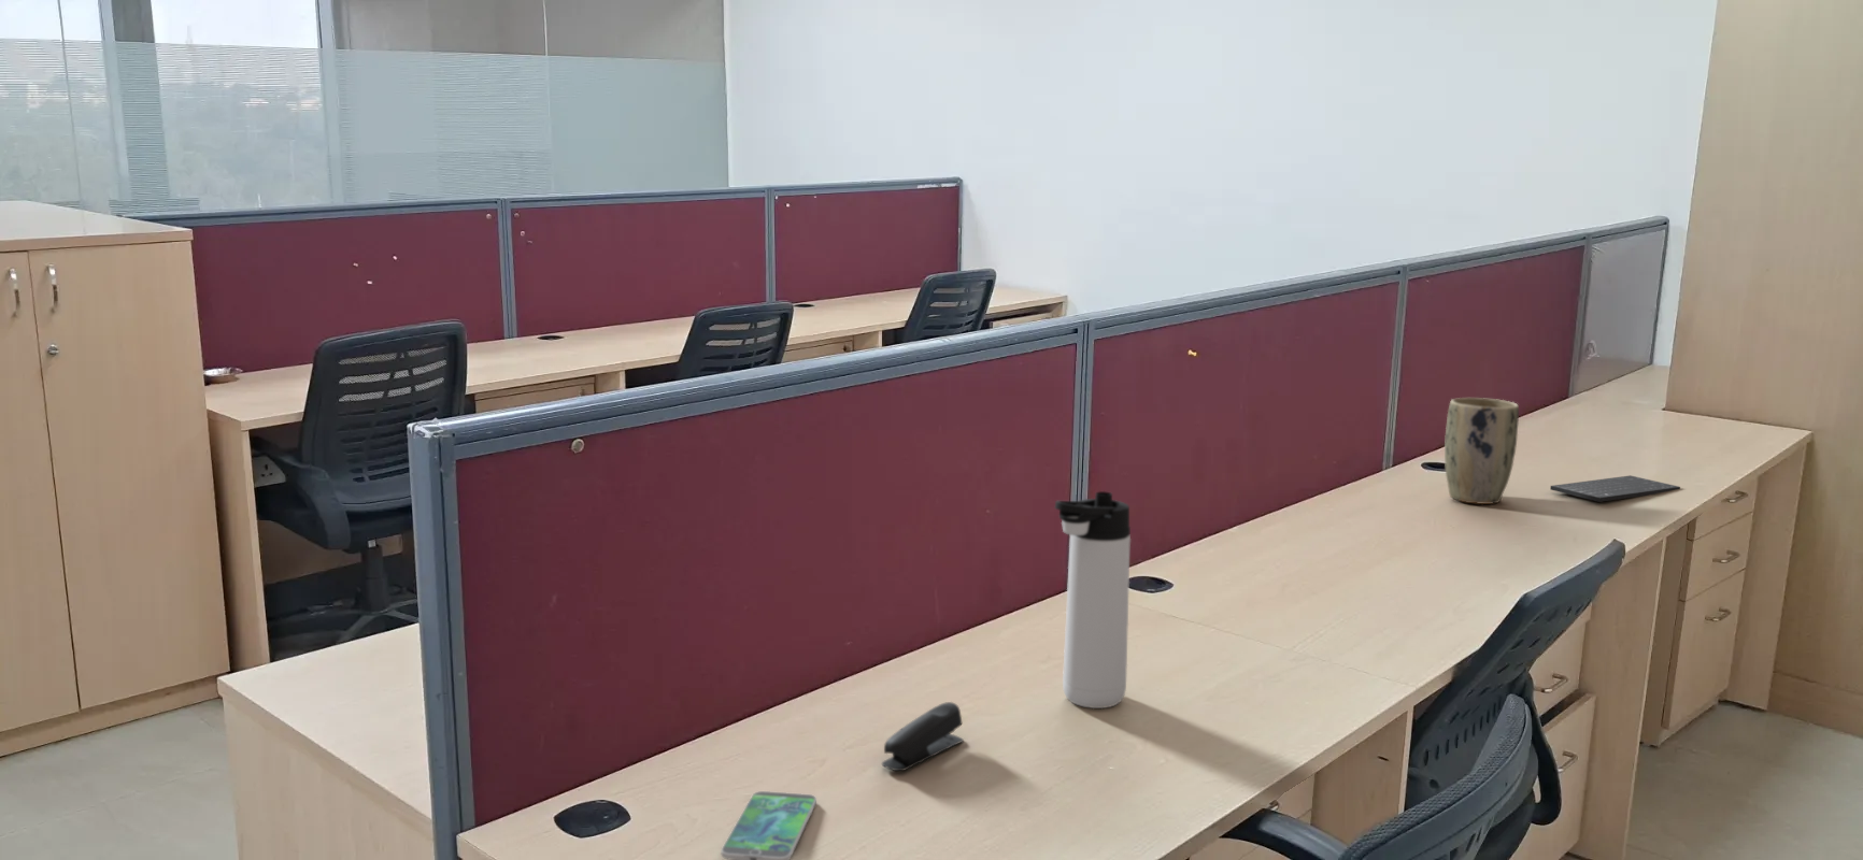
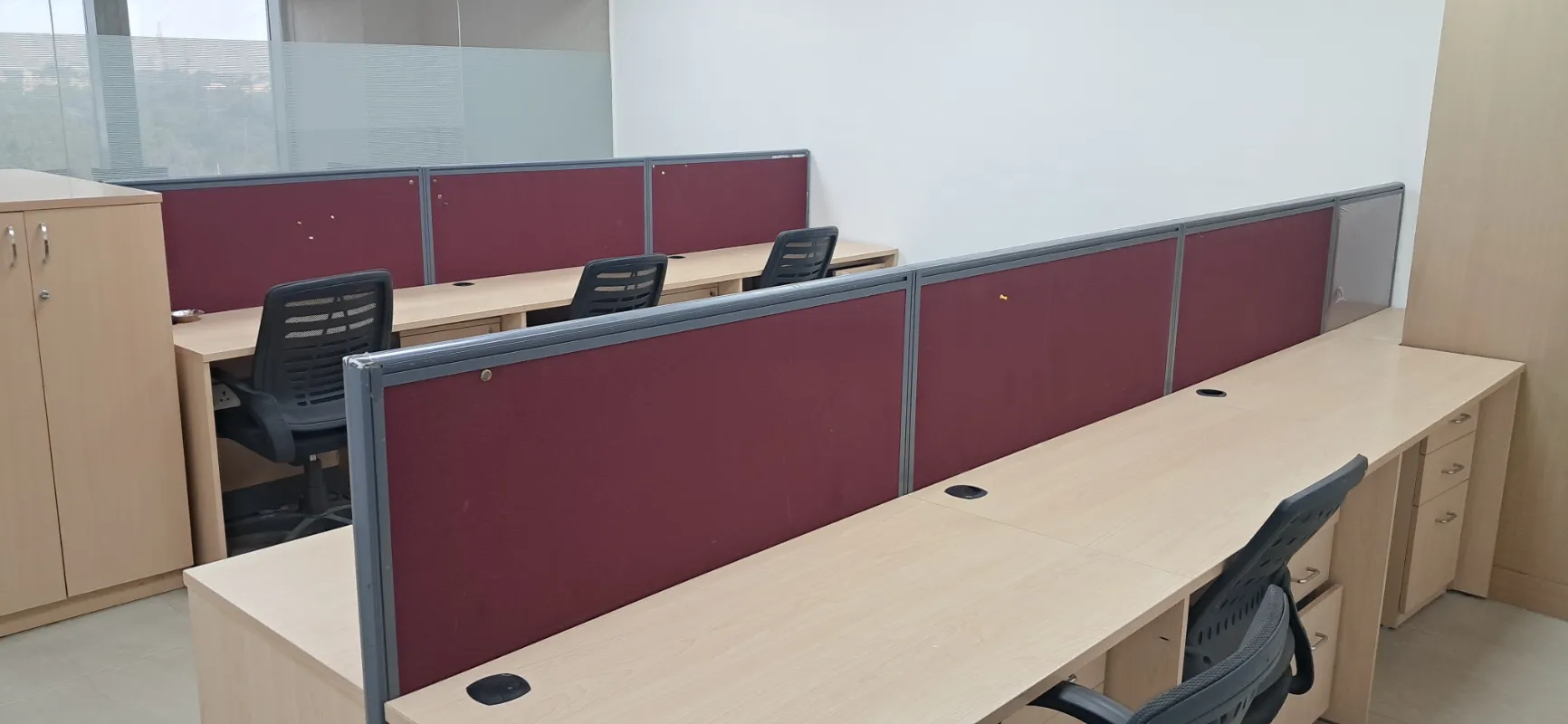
- stapler (923, 734)
- thermos bottle (1088, 600)
- keyboard (1615, 488)
- plant pot (1479, 450)
- smartphone (770, 826)
